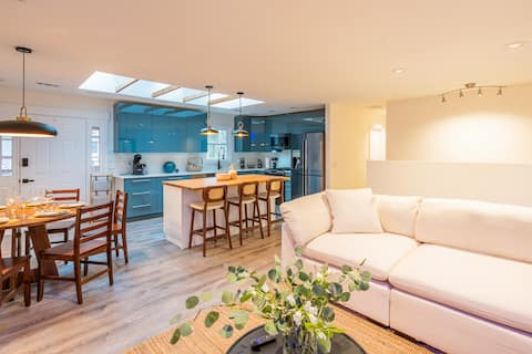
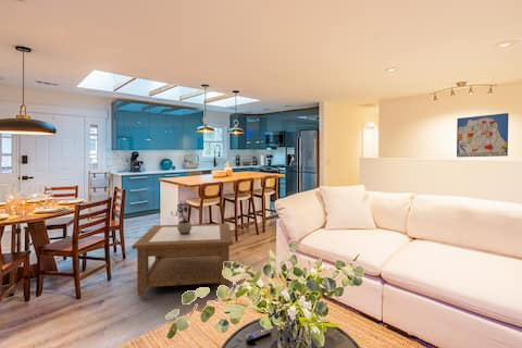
+ coffee table (188, 253)
+ wall art (481, 136)
+ potted plant (182, 217)
